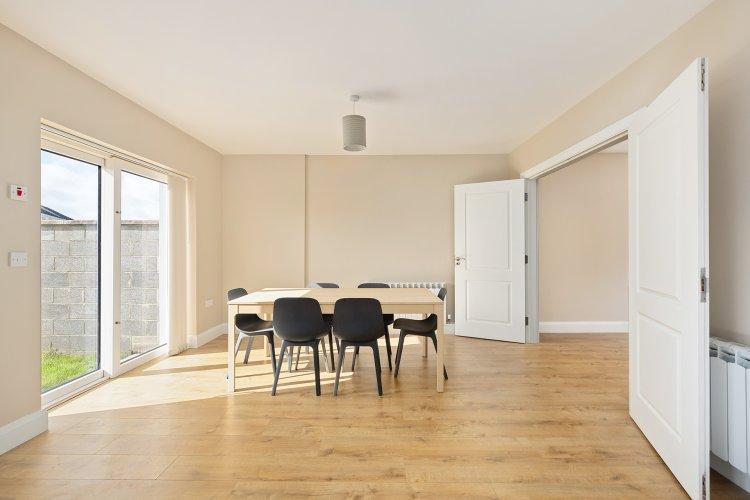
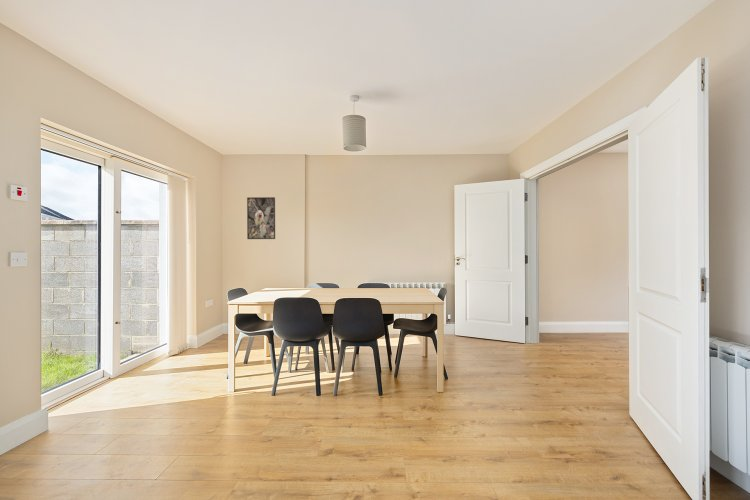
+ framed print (261, 218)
